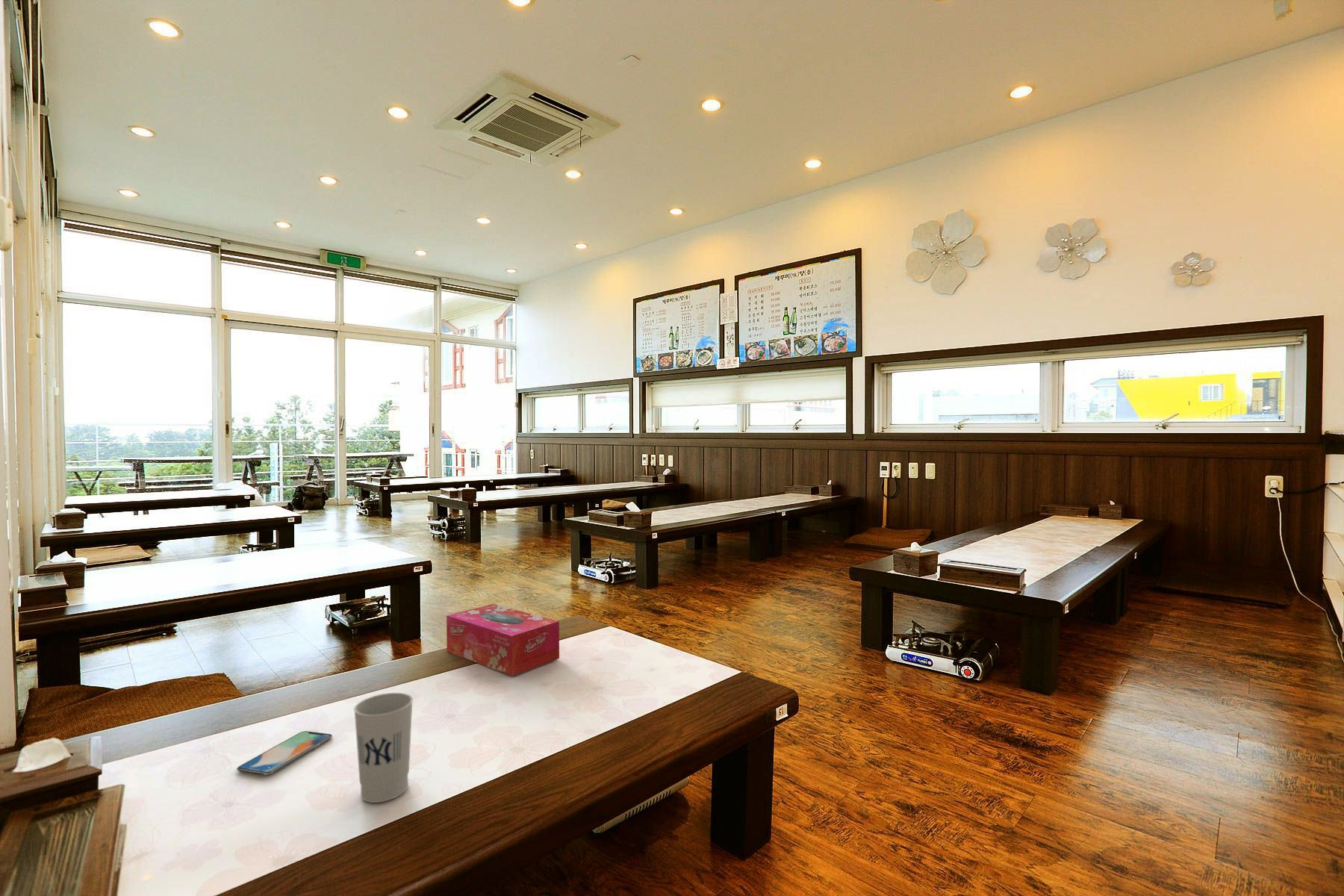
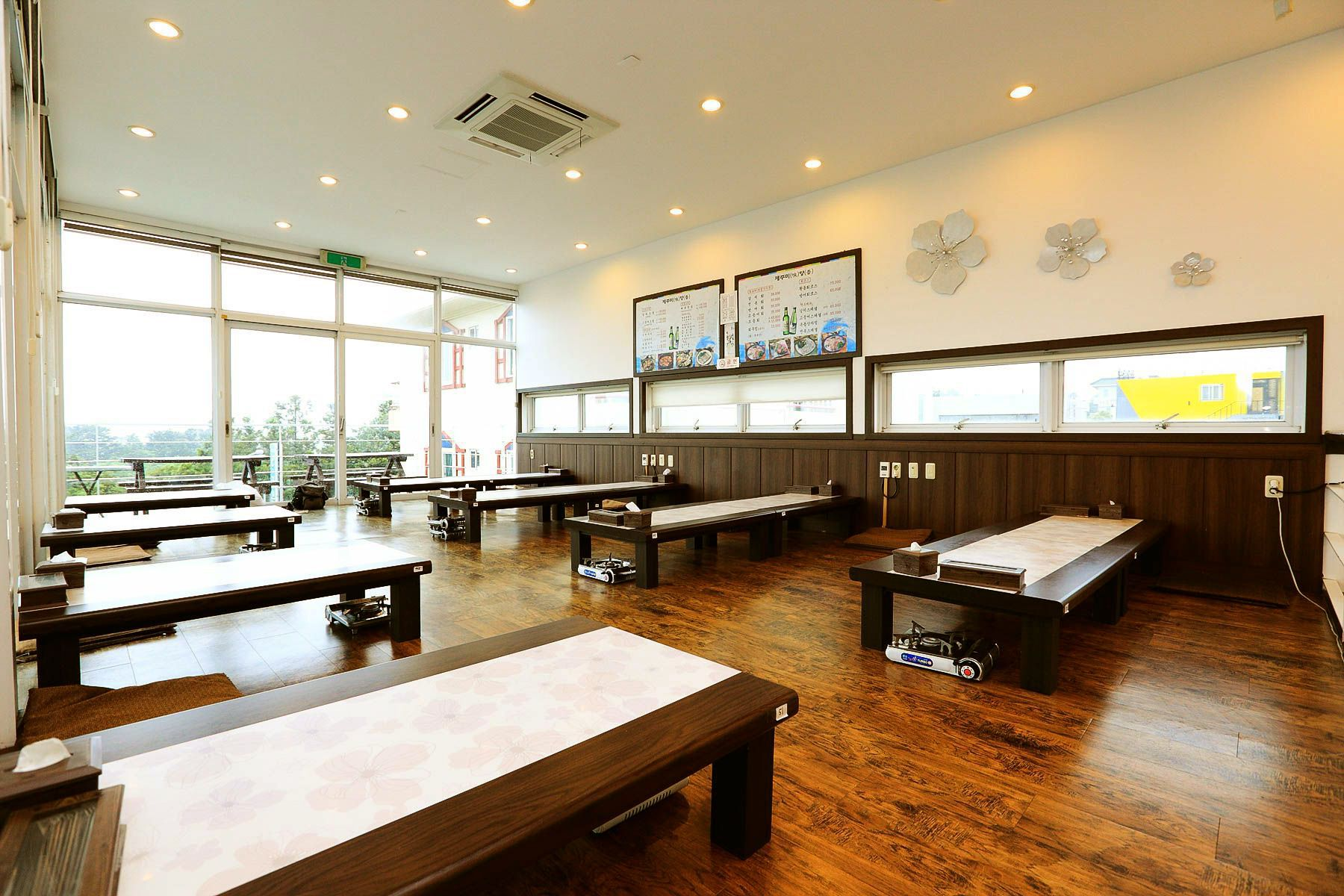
- tissue box (502, 636)
- cup (384, 747)
- smartphone (287, 751)
